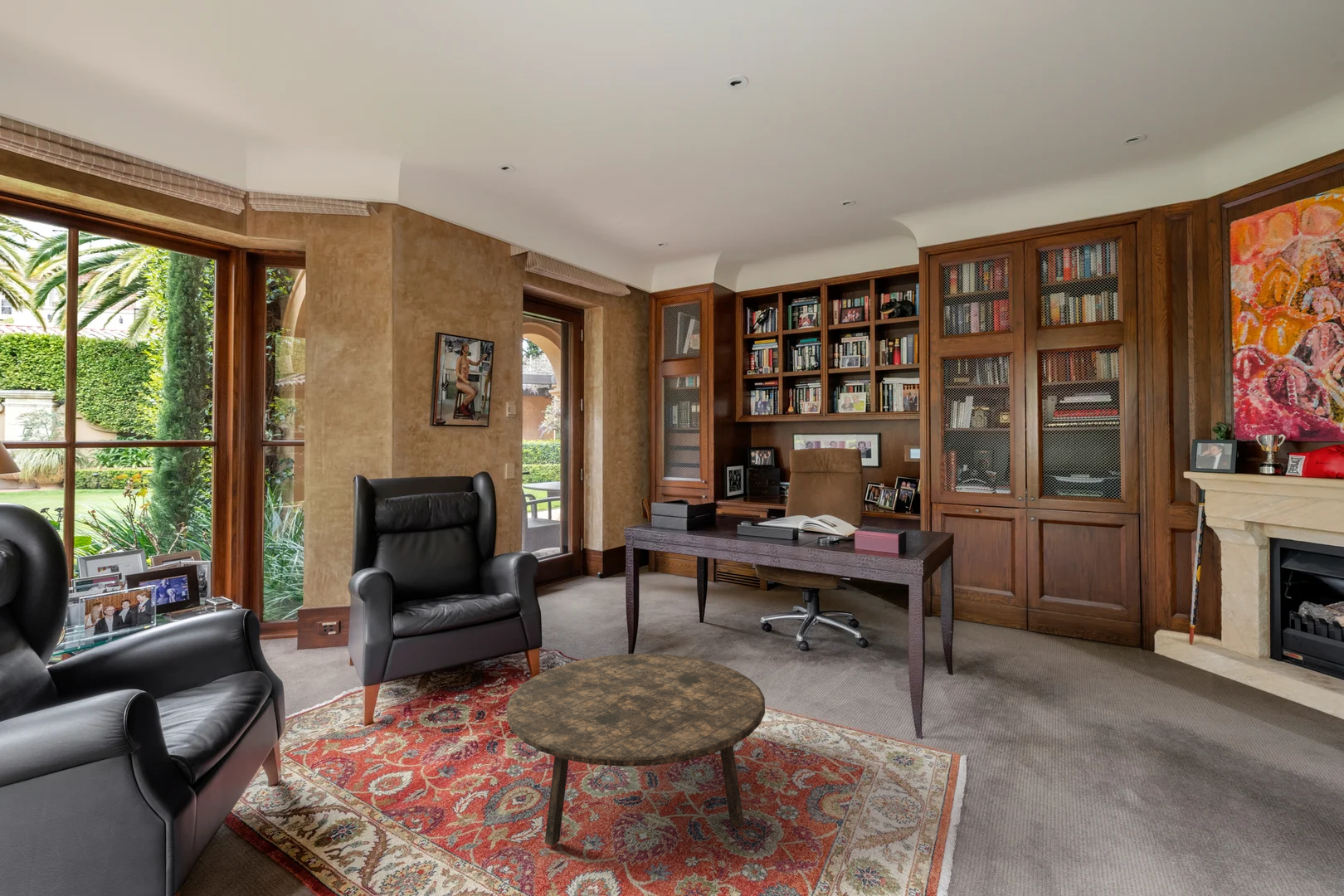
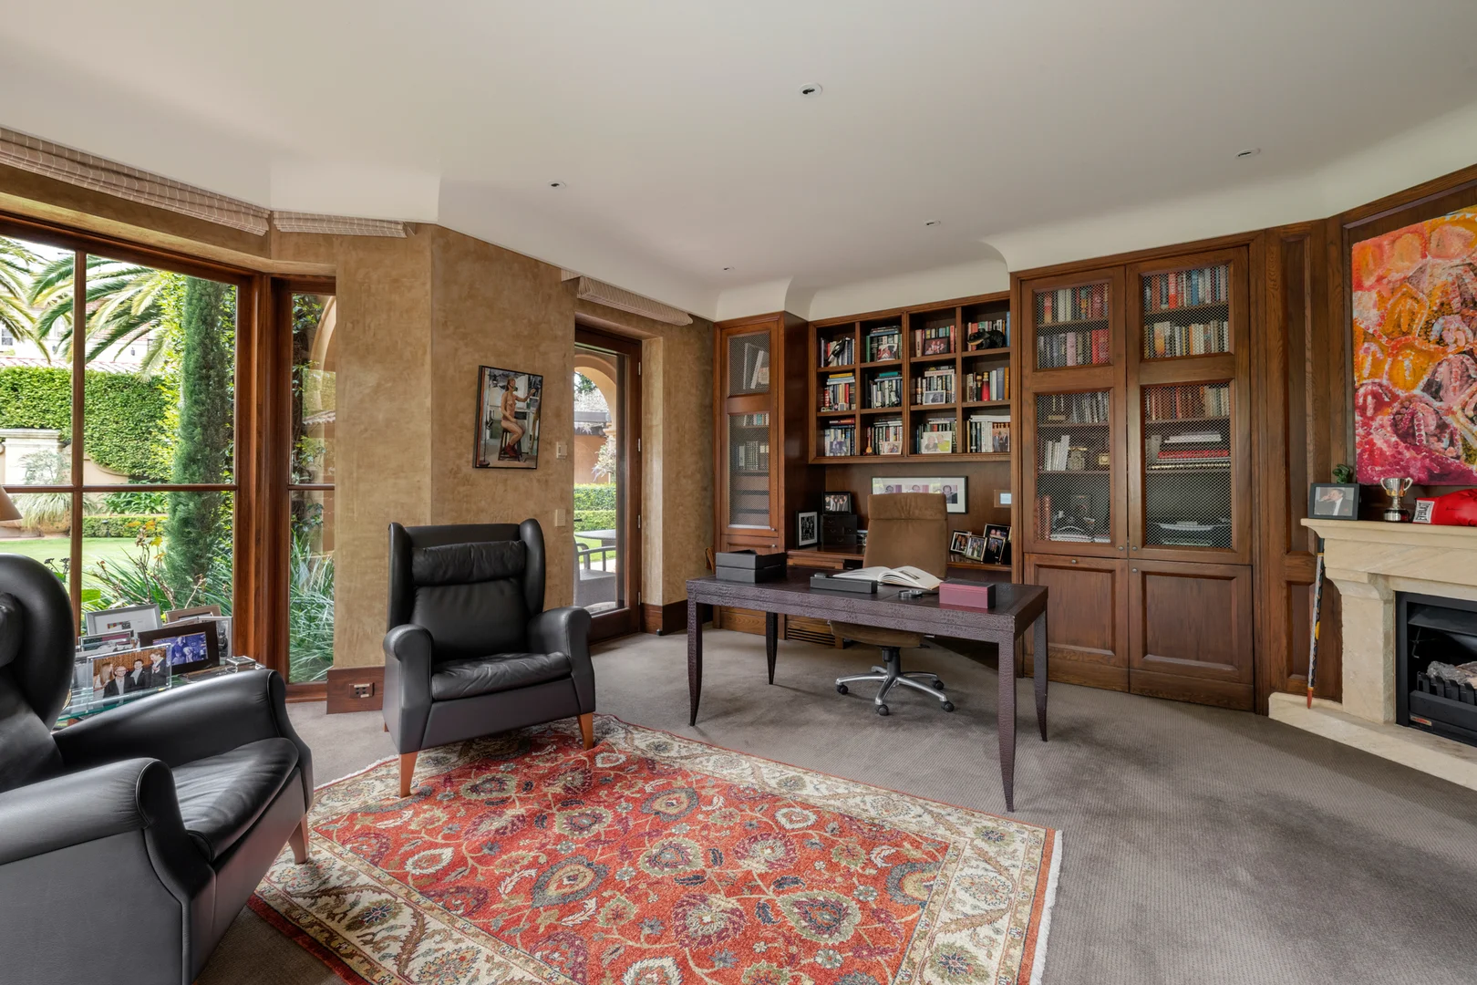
- coffee table (637, 738)
